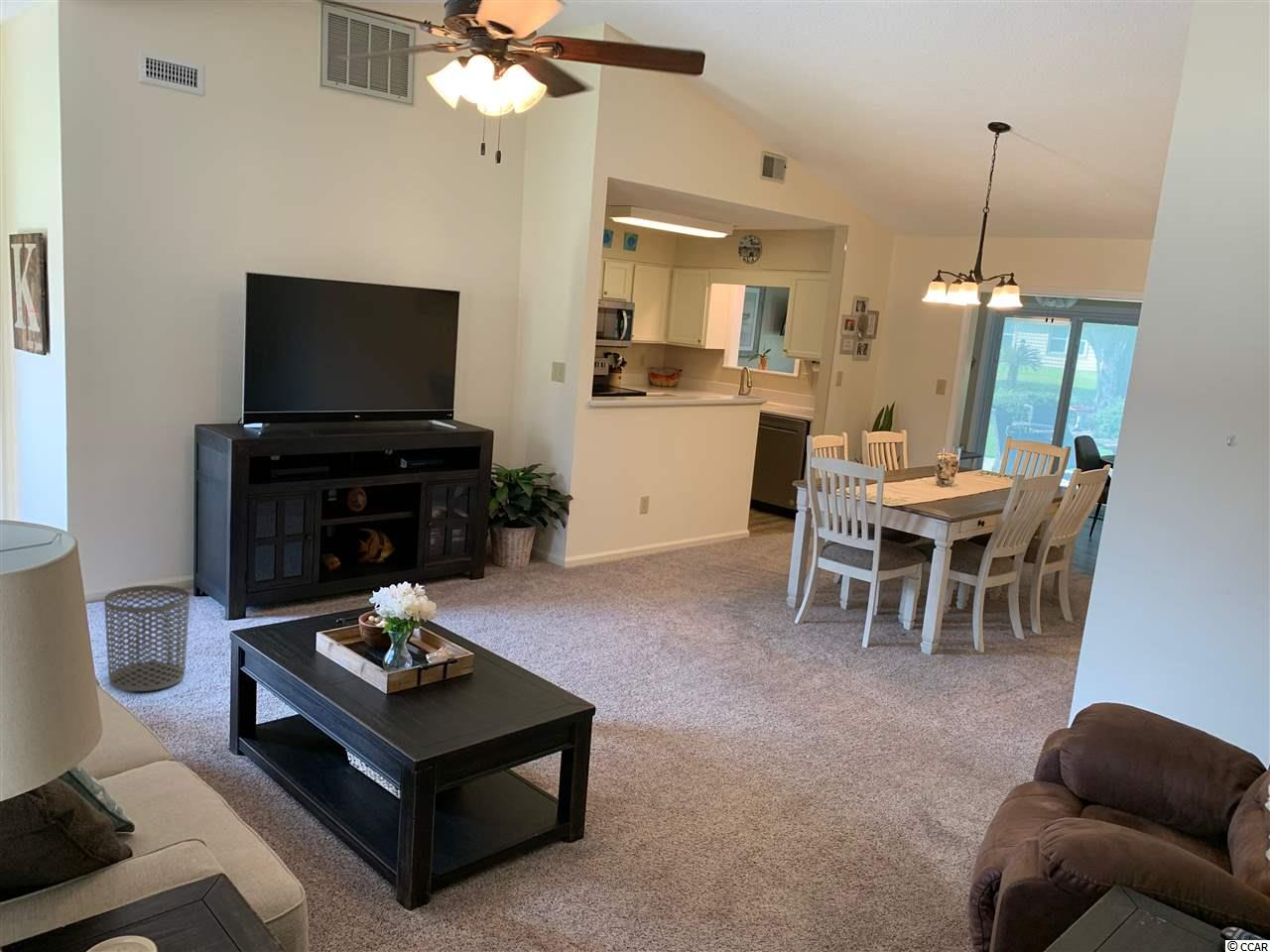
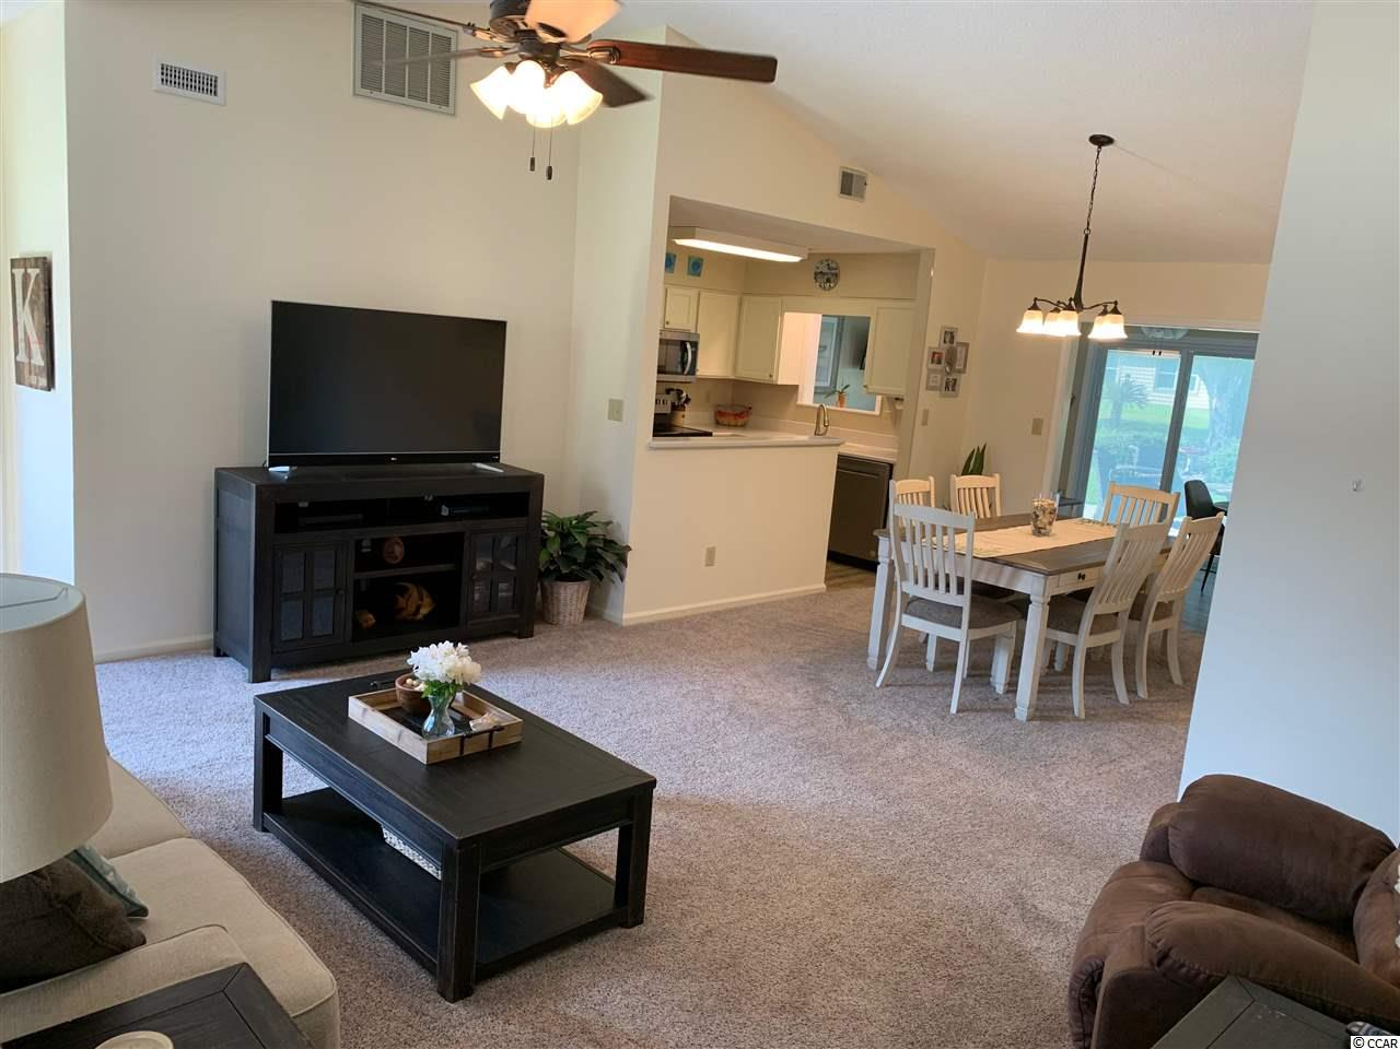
- waste bin (148, 637)
